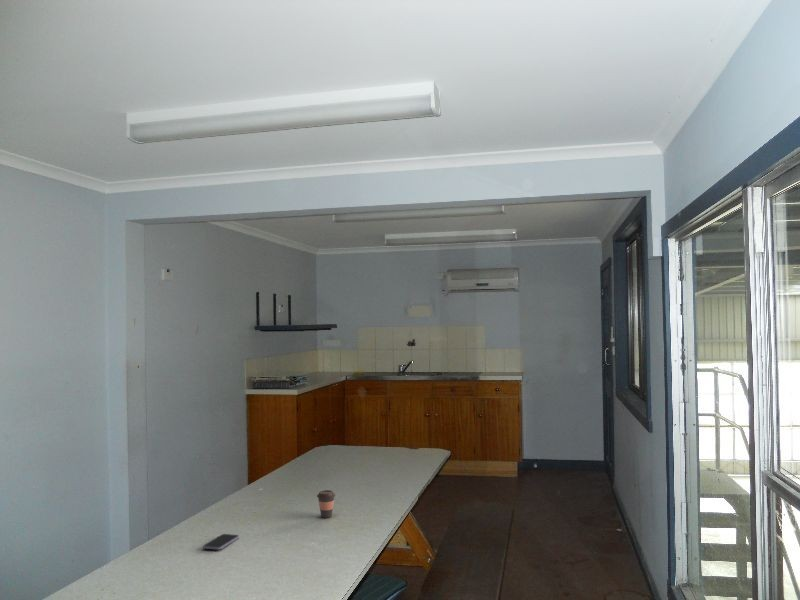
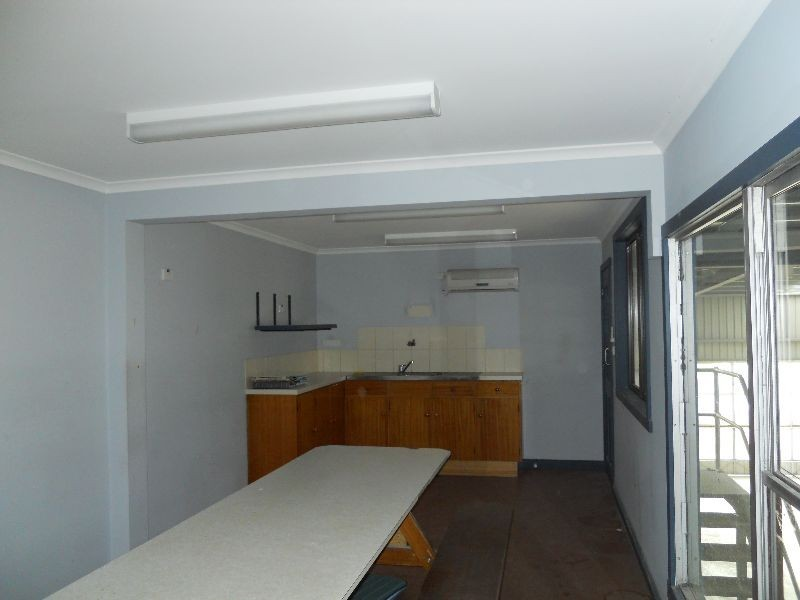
- smartphone (221, 541)
- coffee cup (326, 504)
